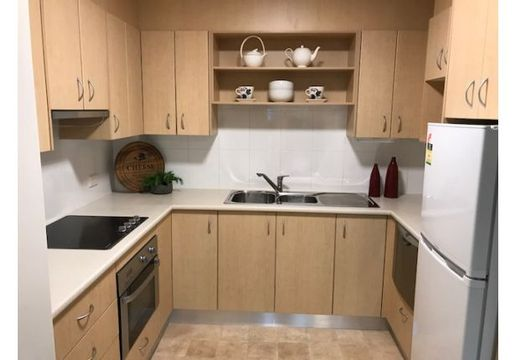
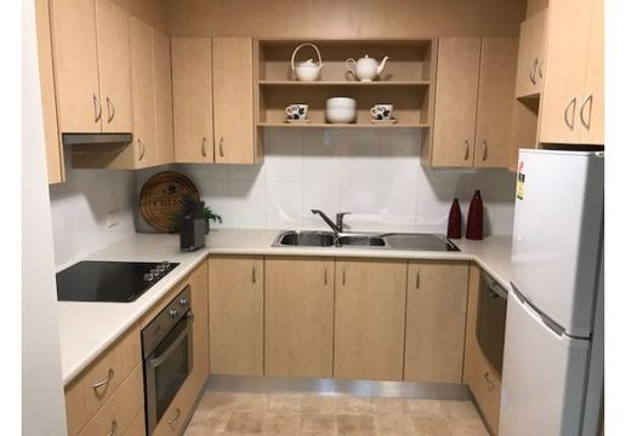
+ coffee maker (192, 220)
